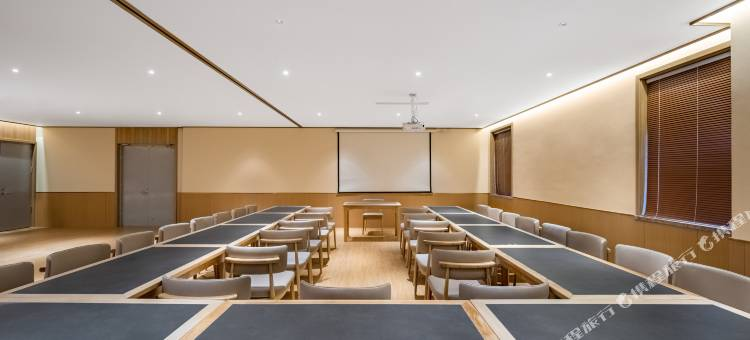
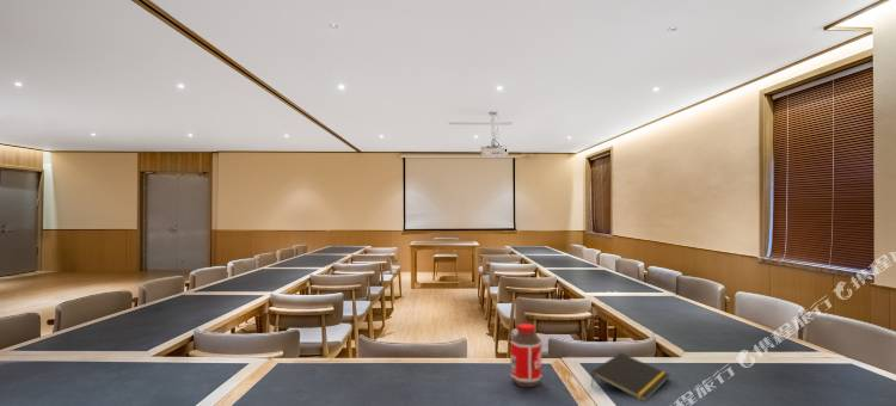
+ bottle (526, 353)
+ notepad (631, 374)
